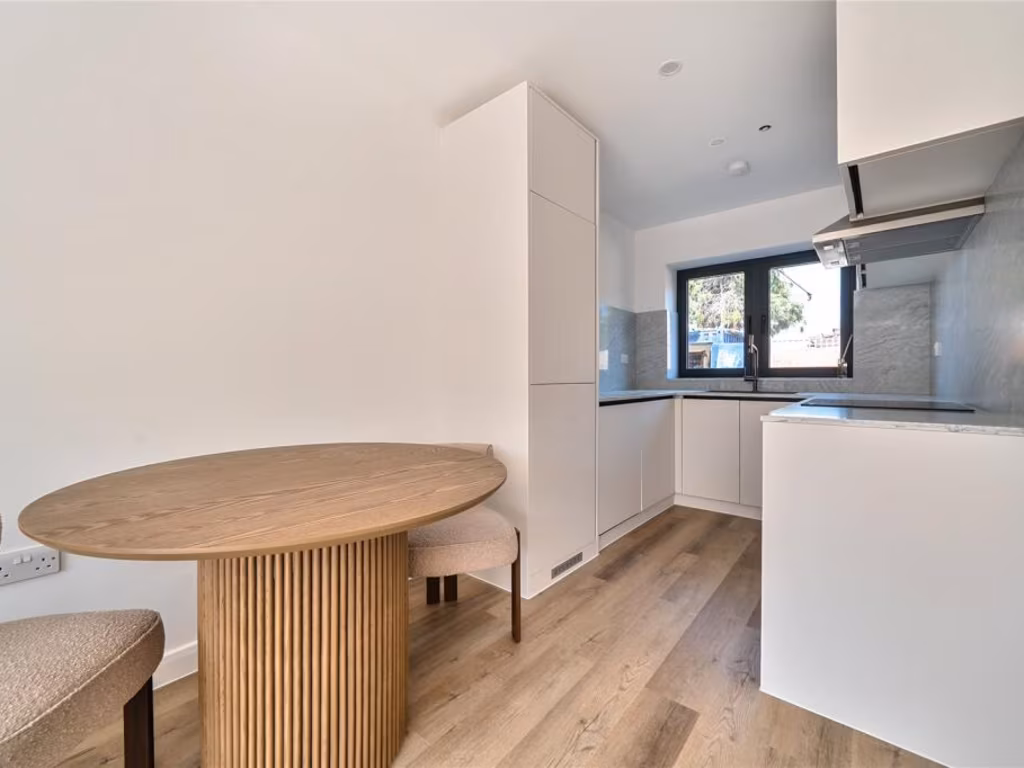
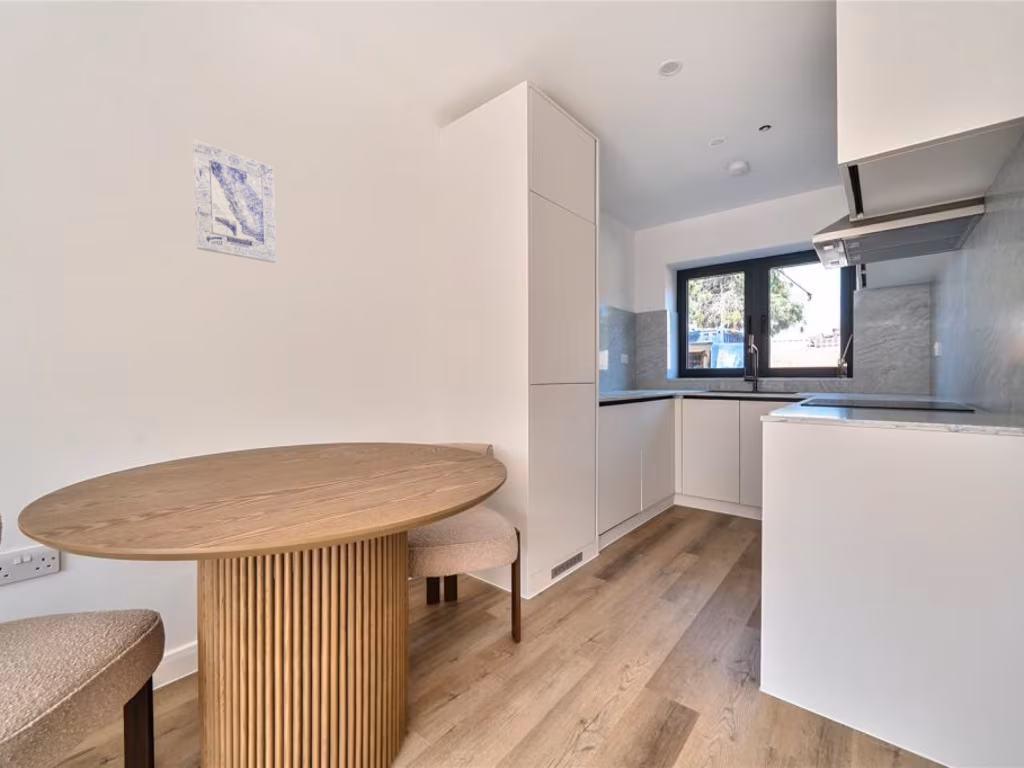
+ wall art (237, 205)
